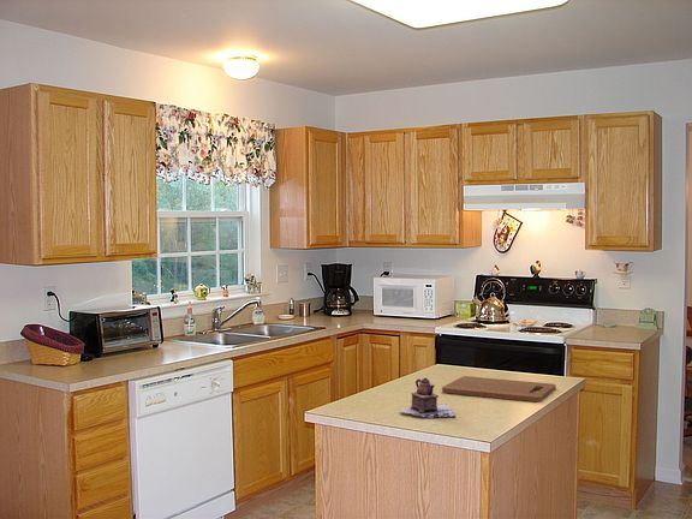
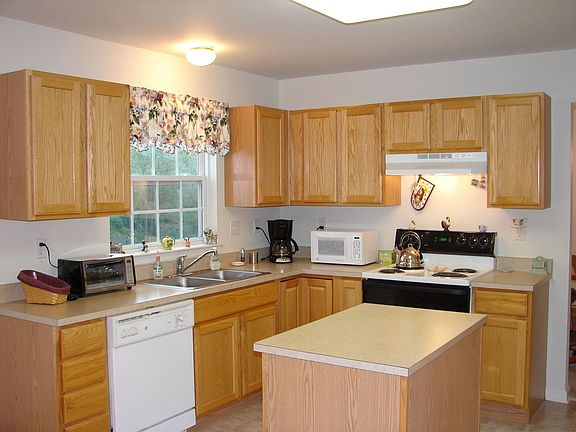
- teapot (425, 394)
- cutting board (499, 388)
